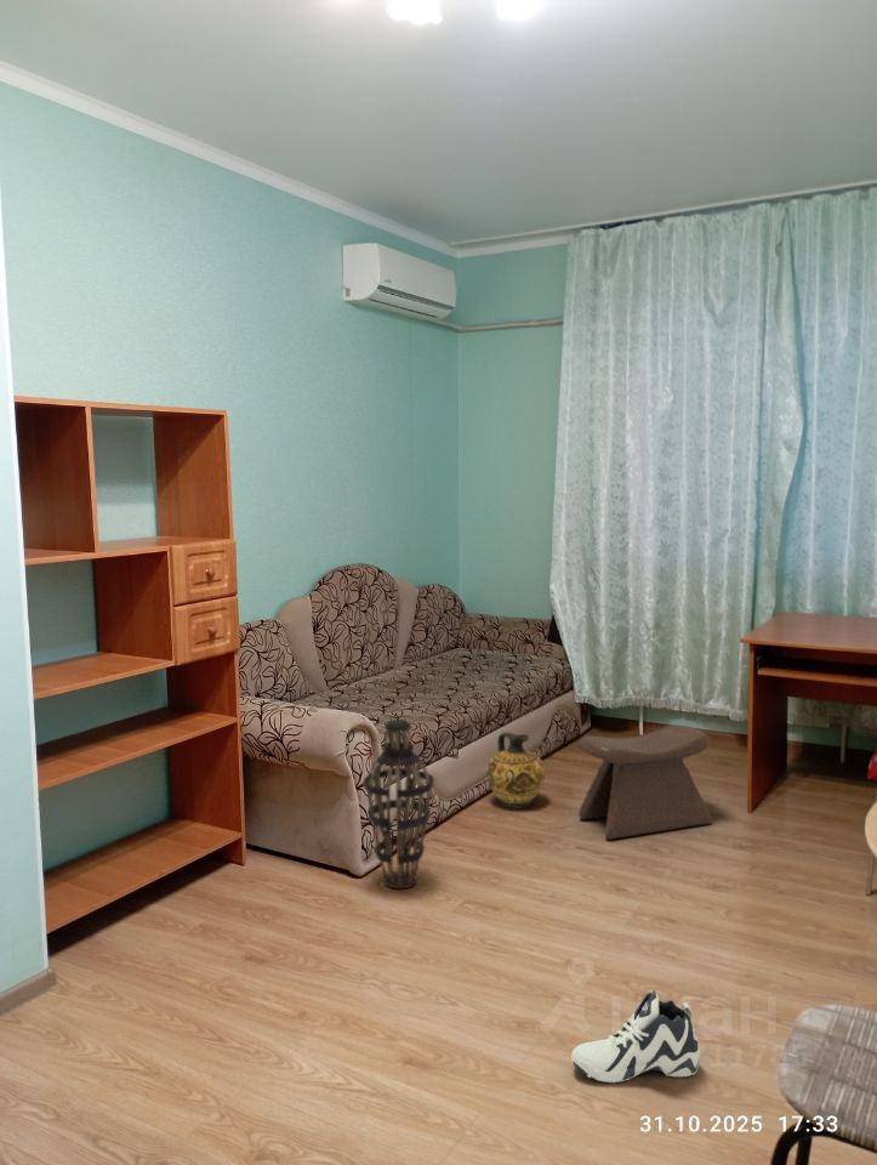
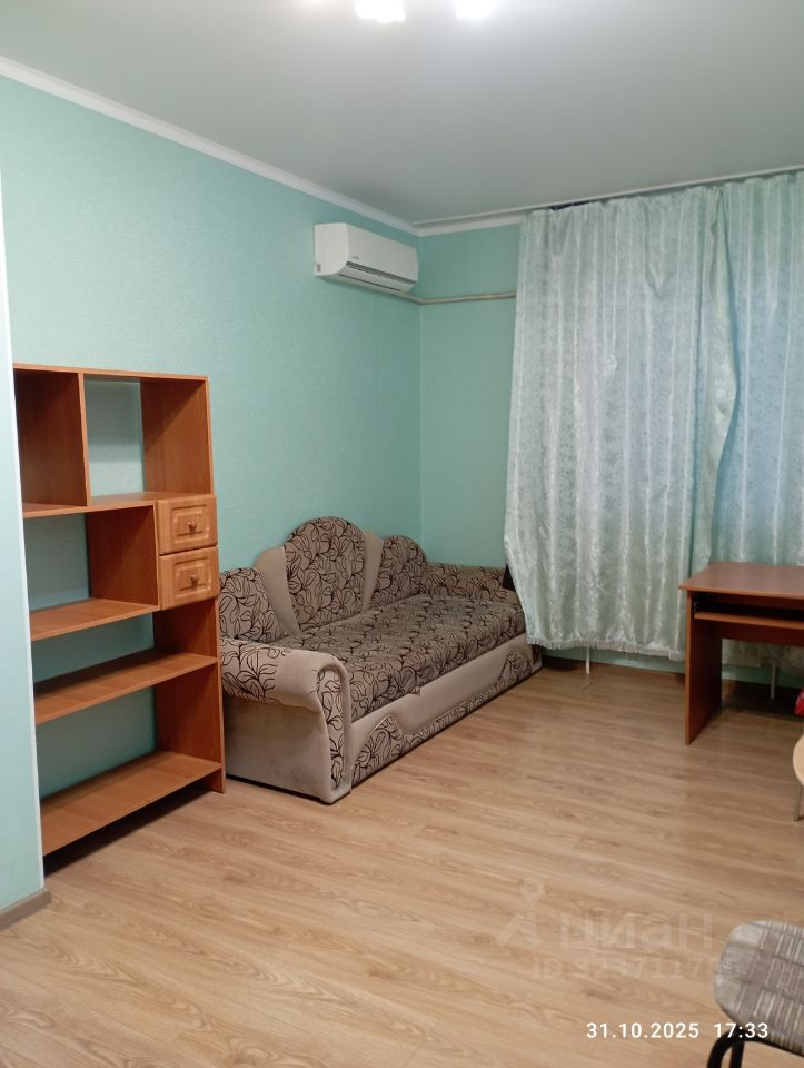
- lantern (399, 802)
- sneaker (634, 1029)
- stool (643, 778)
- ceramic jug (516, 767)
